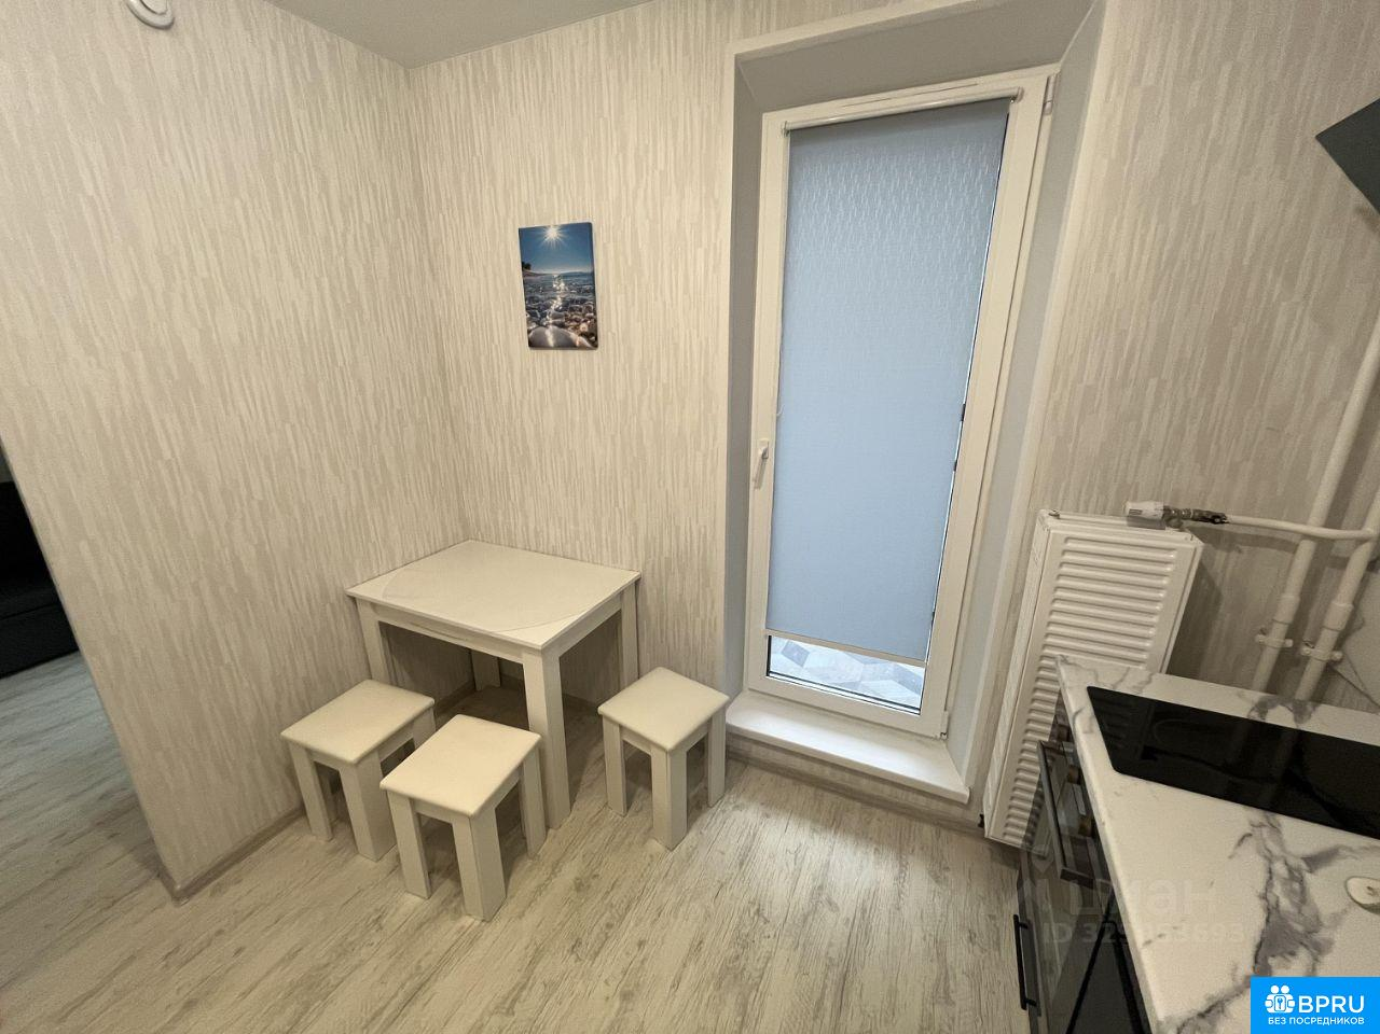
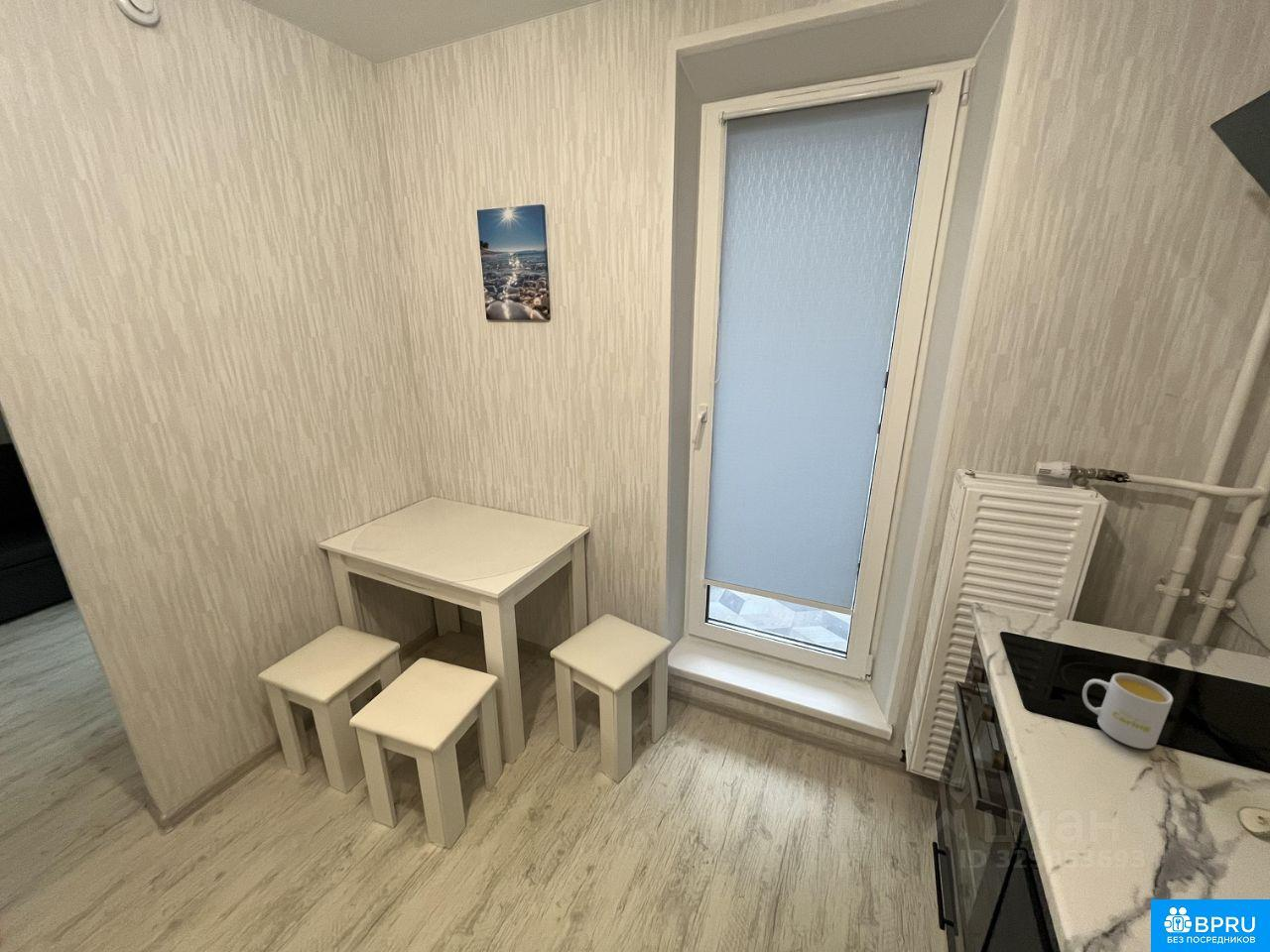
+ mug (1121, 705)
